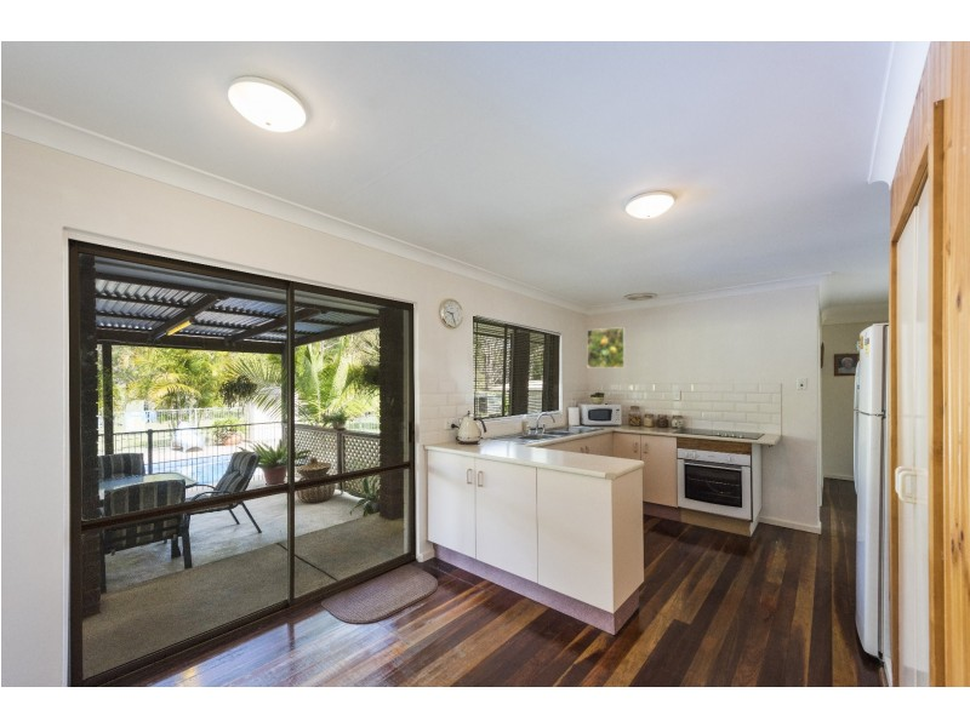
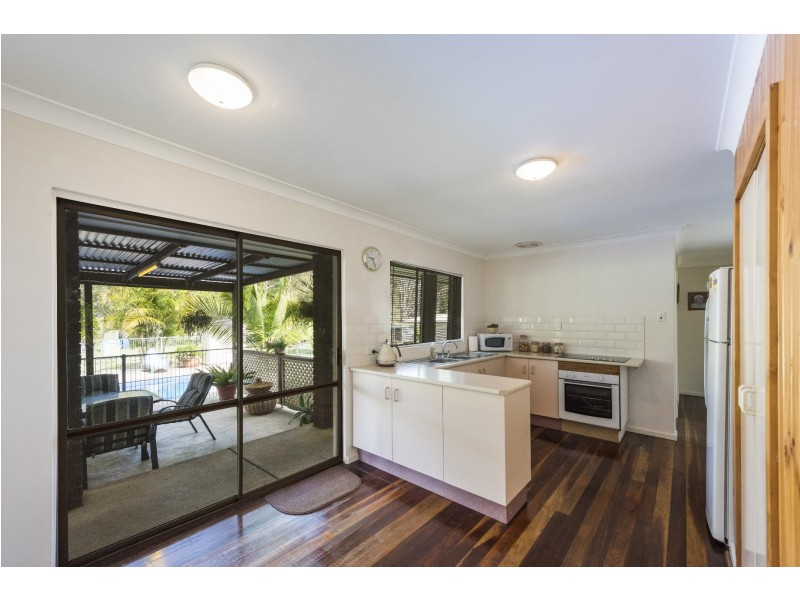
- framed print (605, 348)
